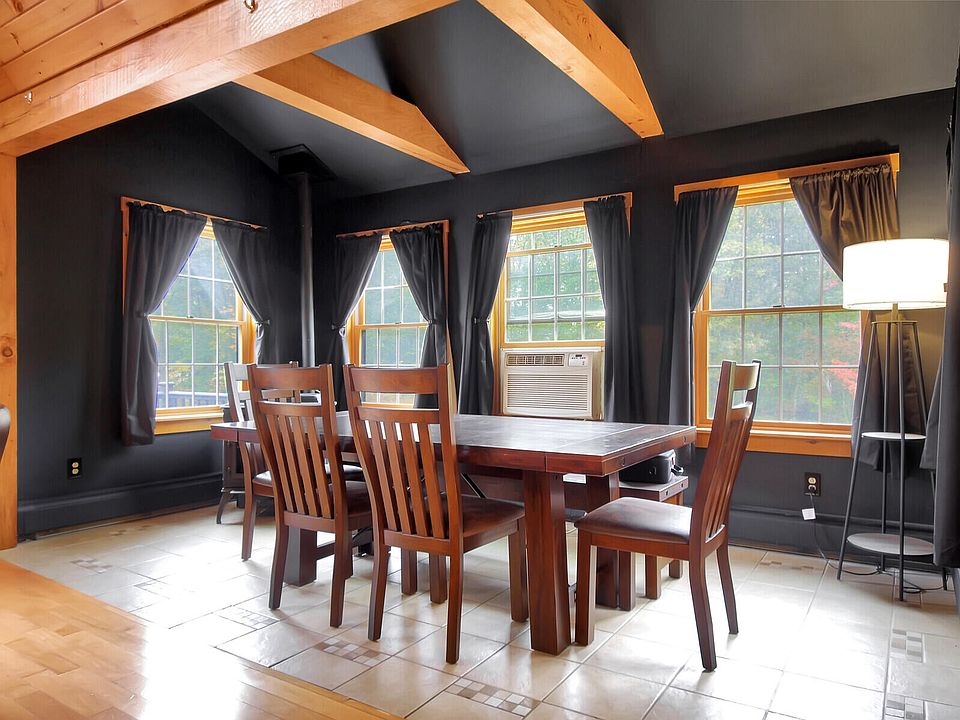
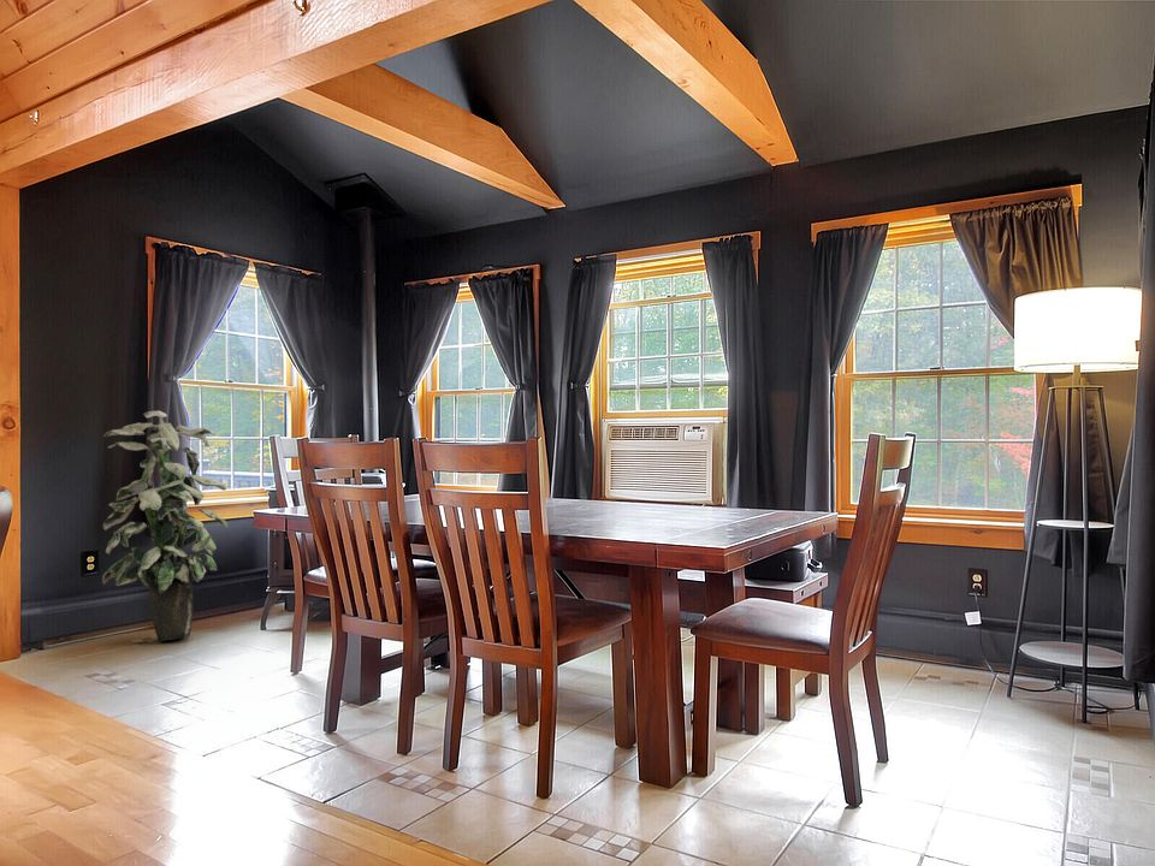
+ indoor plant (162, 524)
